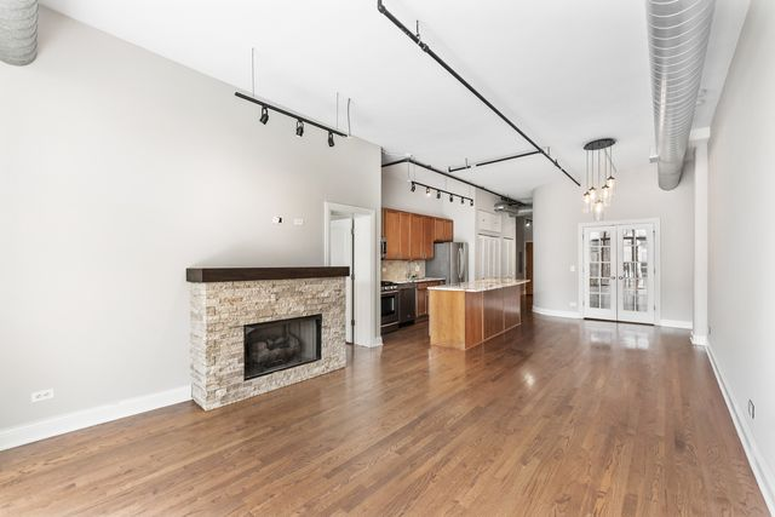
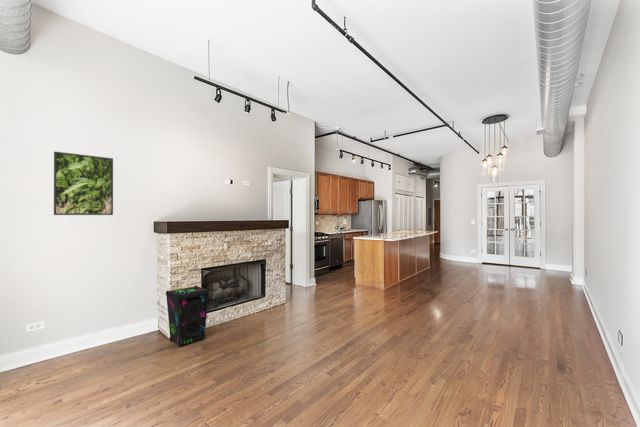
+ speaker (187, 315)
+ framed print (85, 185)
